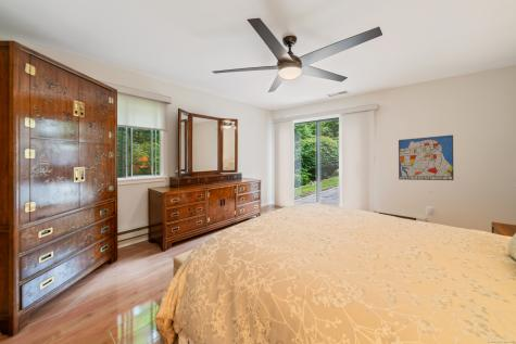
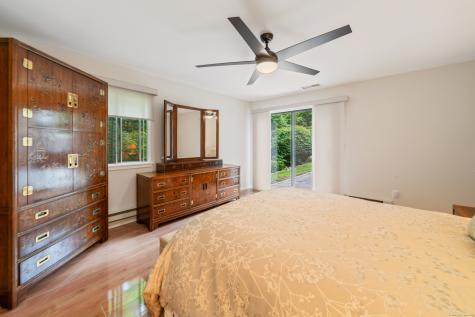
- wall art (424, 158)
